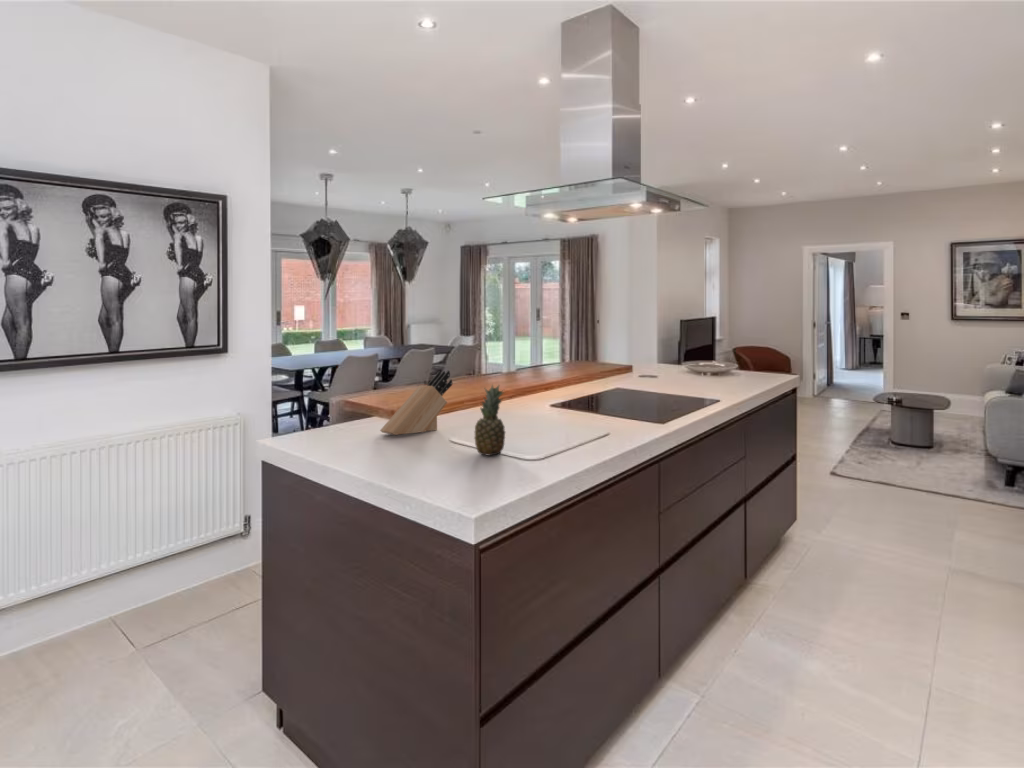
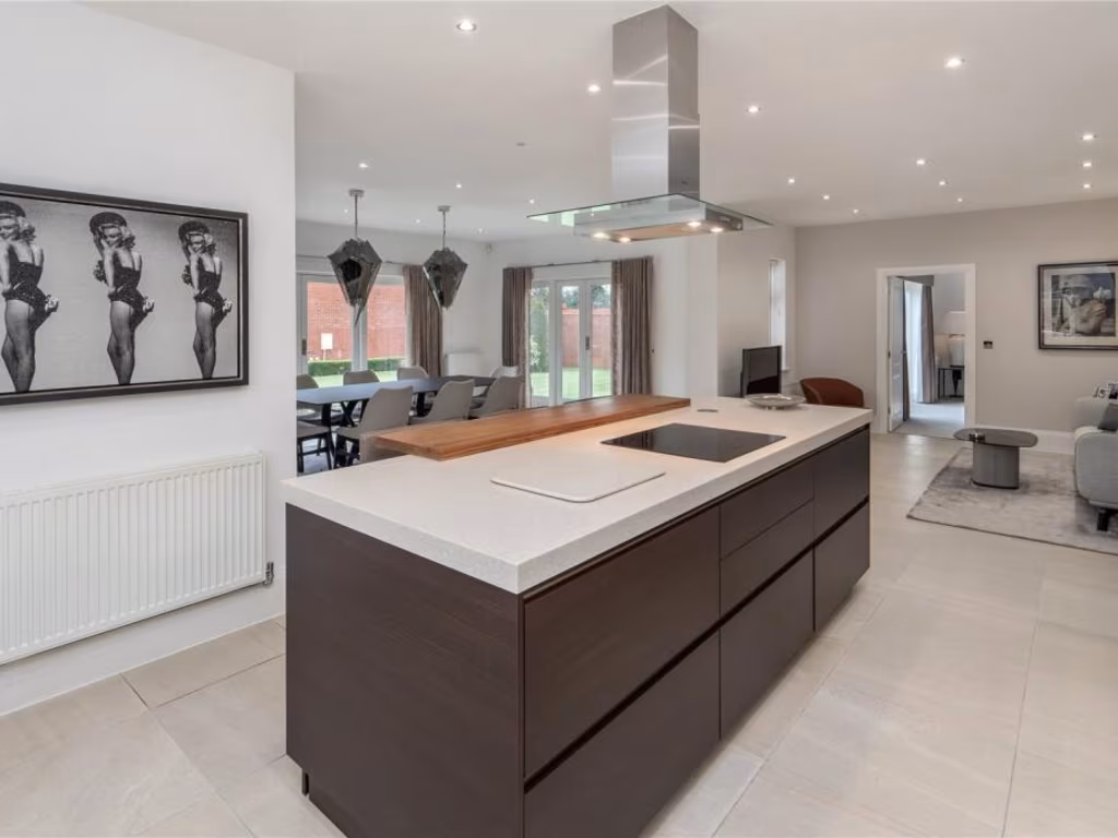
- fruit (490, 418)
- knife block (419, 400)
